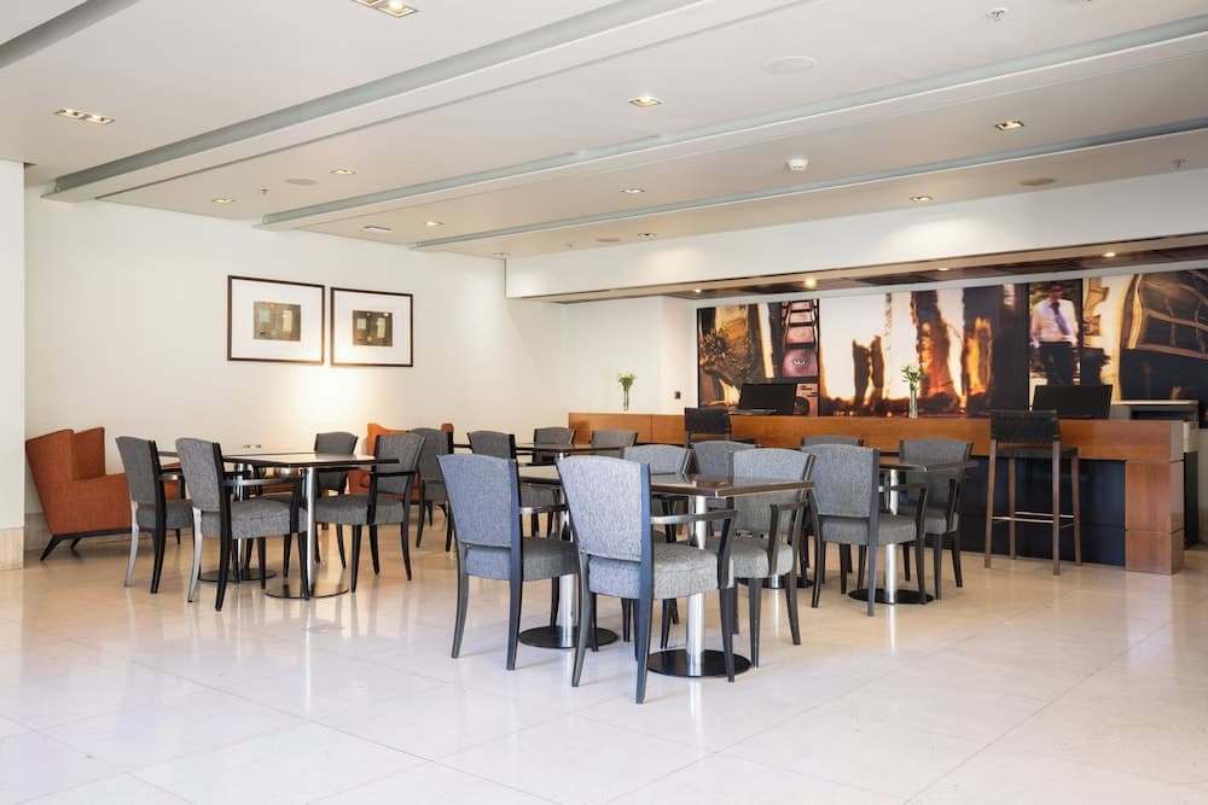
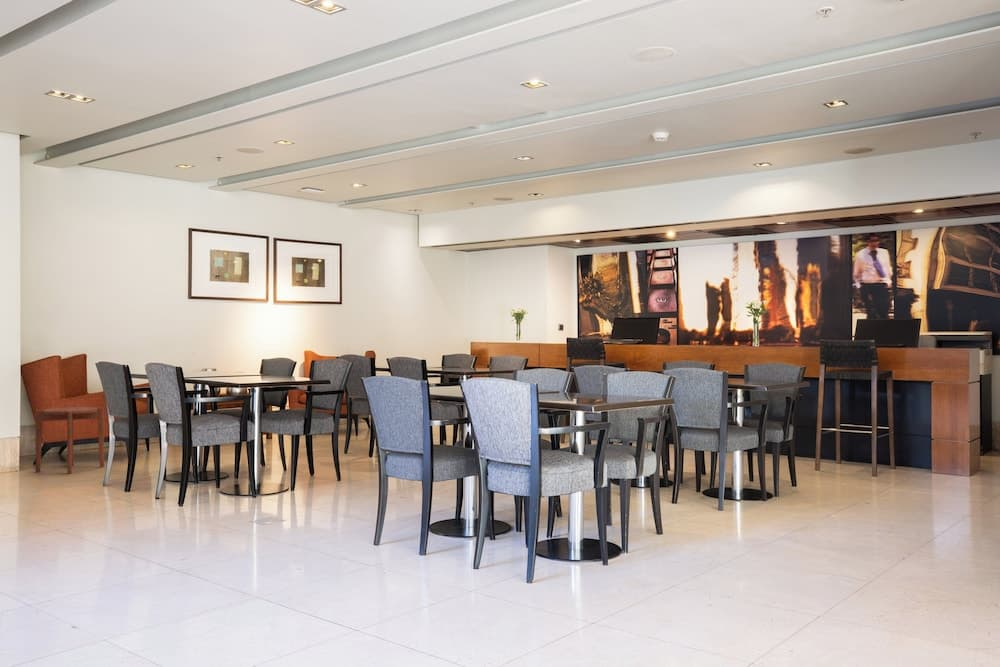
+ side table (70, 439)
